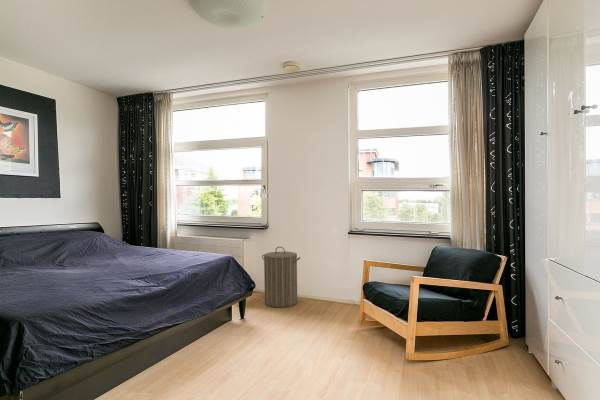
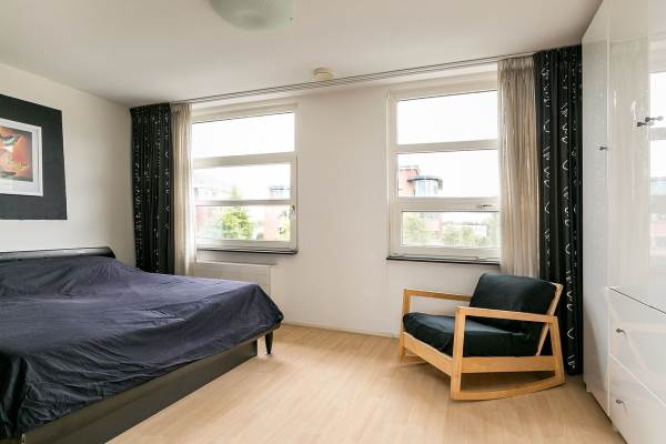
- laundry hamper (280, 274)
